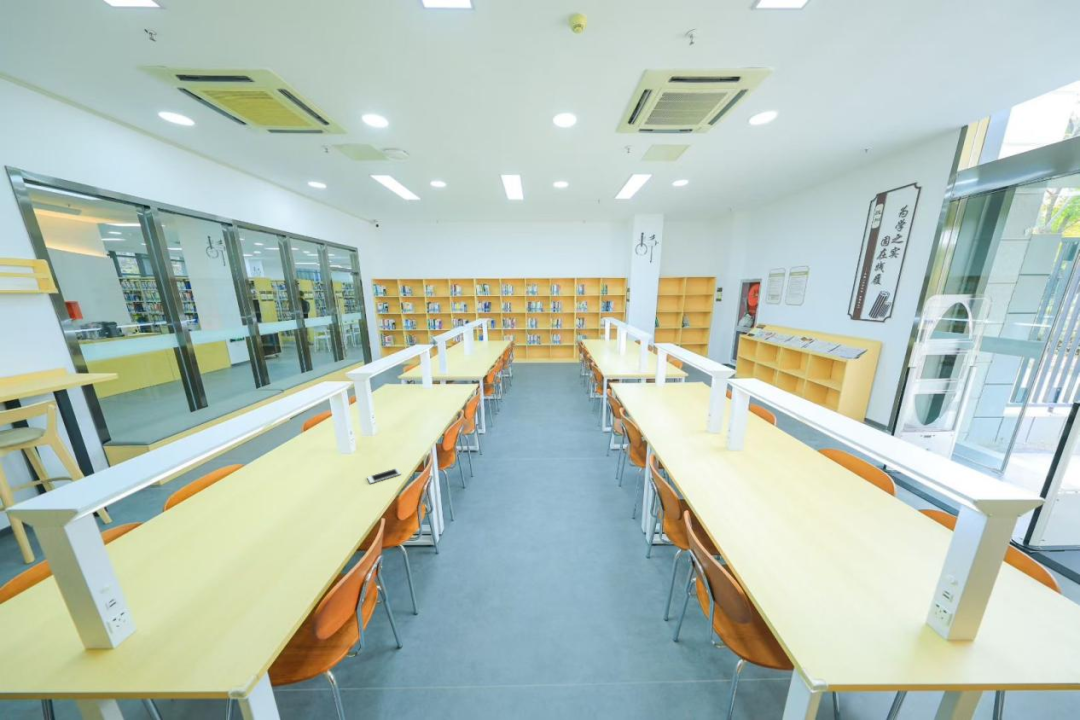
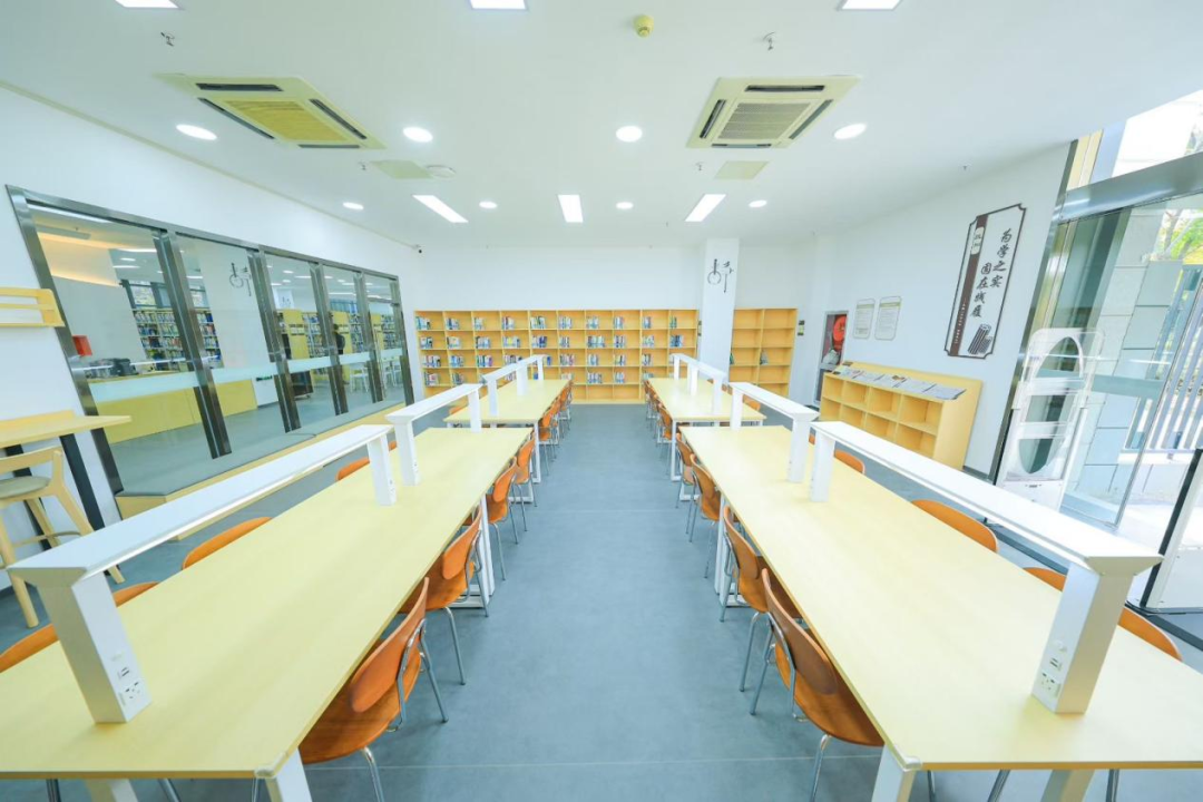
- cell phone (384, 475)
